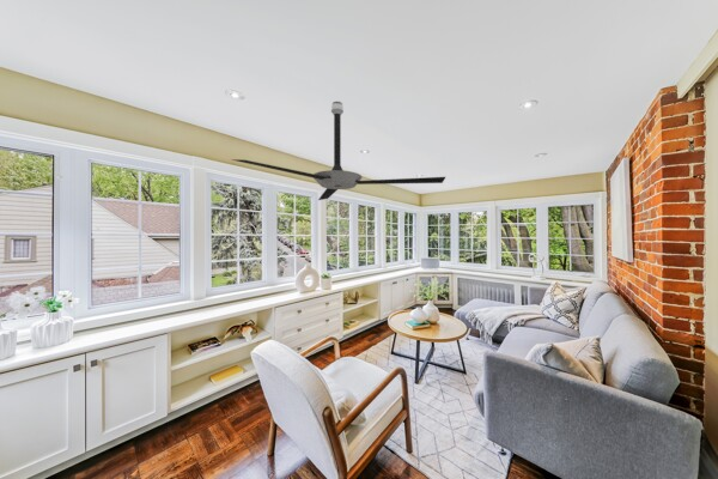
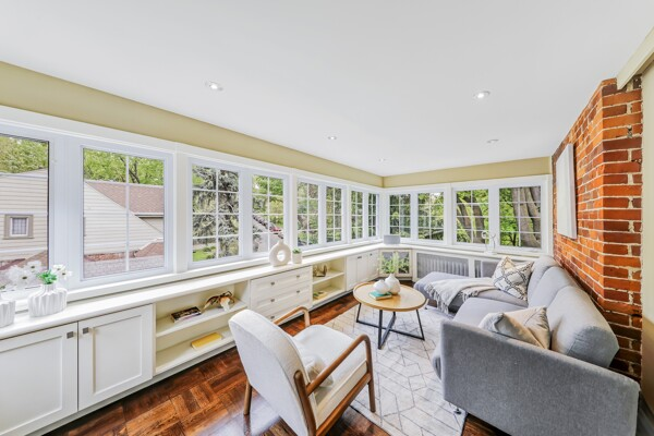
- ceiling fan (340, 148)
